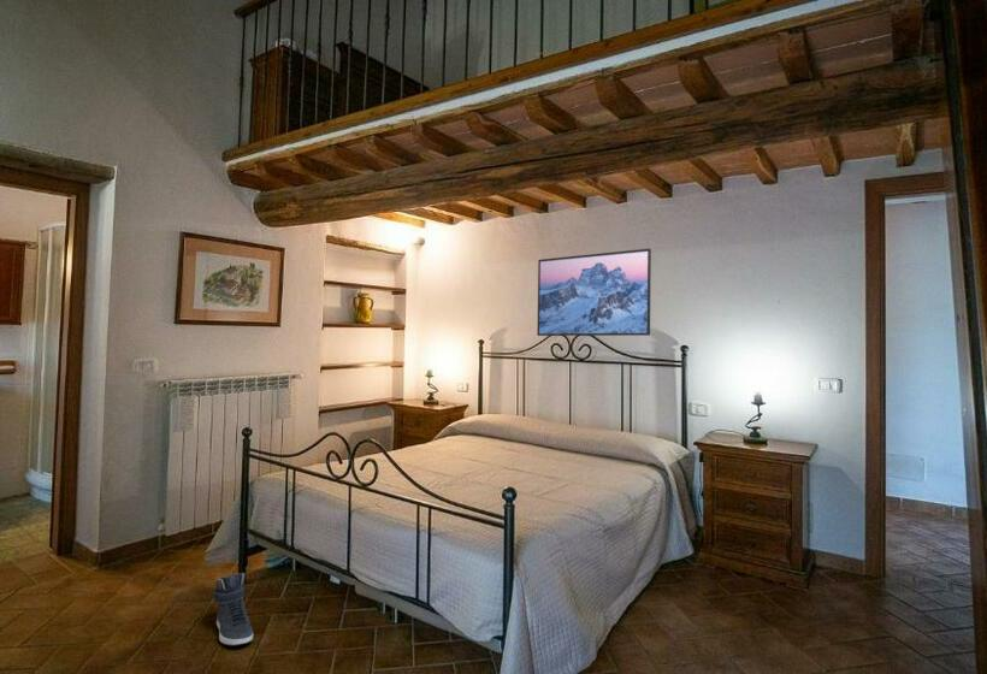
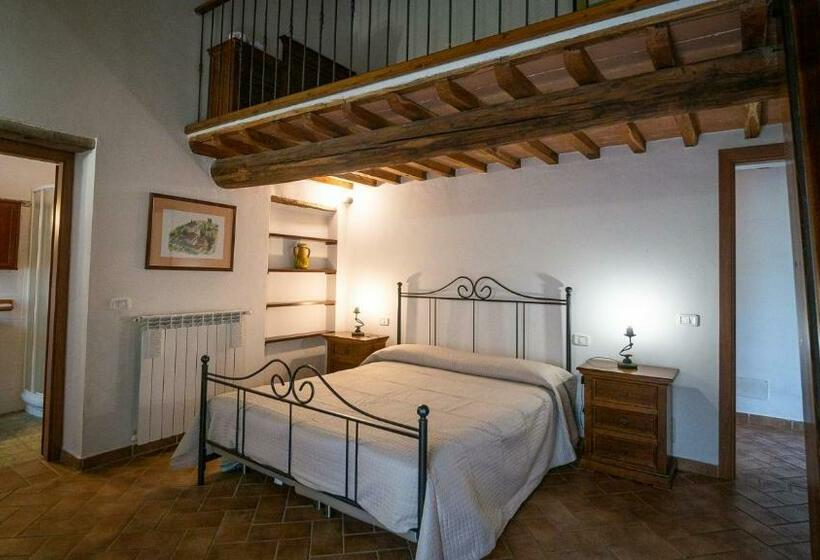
- sneaker (235, 604)
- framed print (590, 295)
